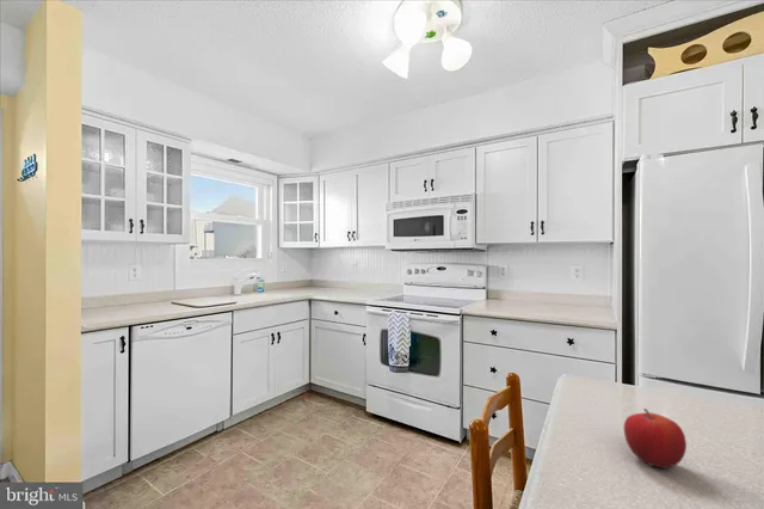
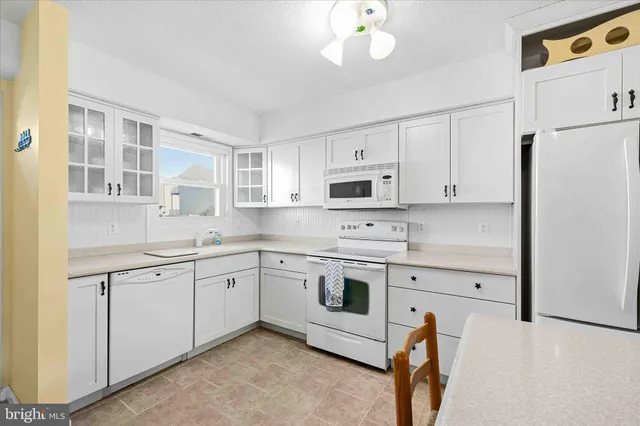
- fruit (653, 436)
